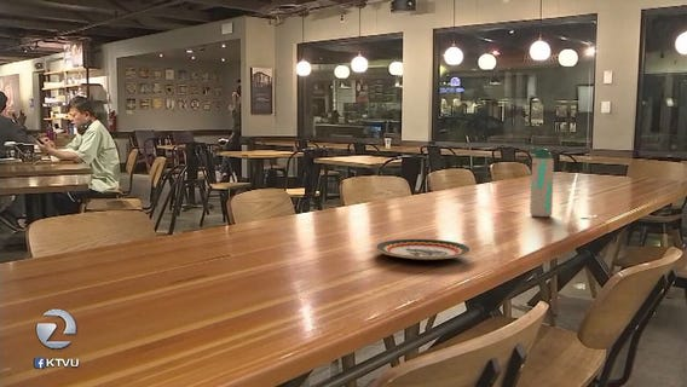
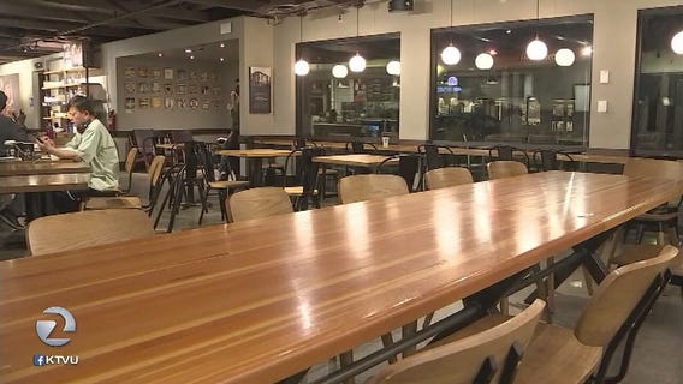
- water bottle (539, 181)
- plate (422, 250)
